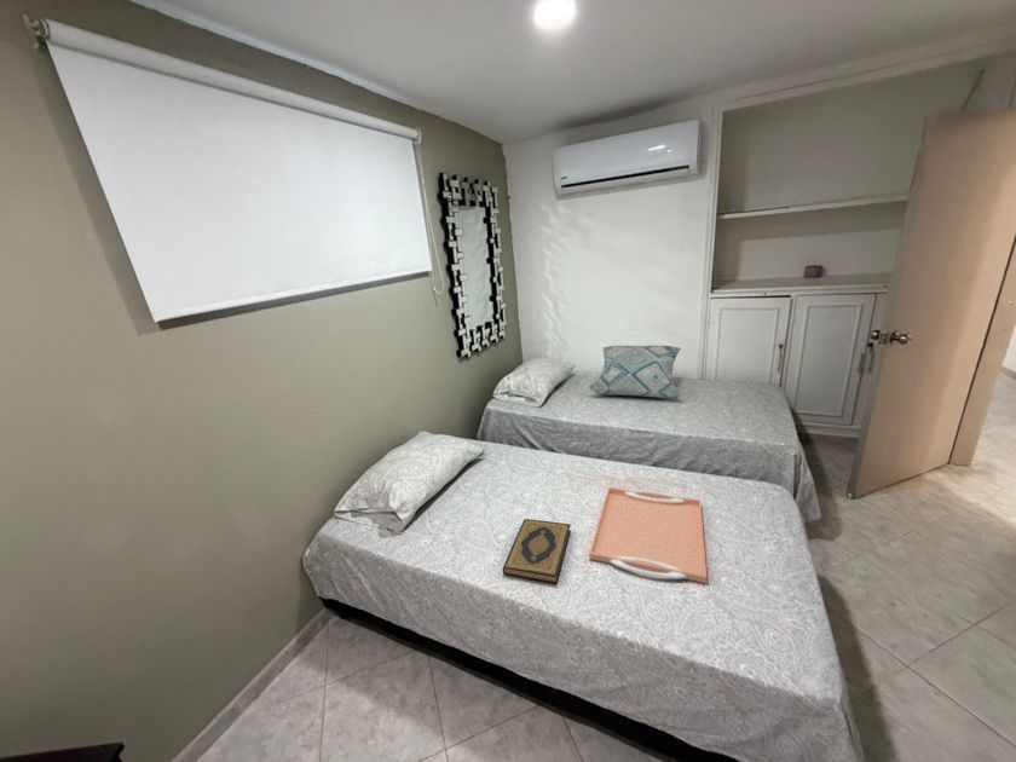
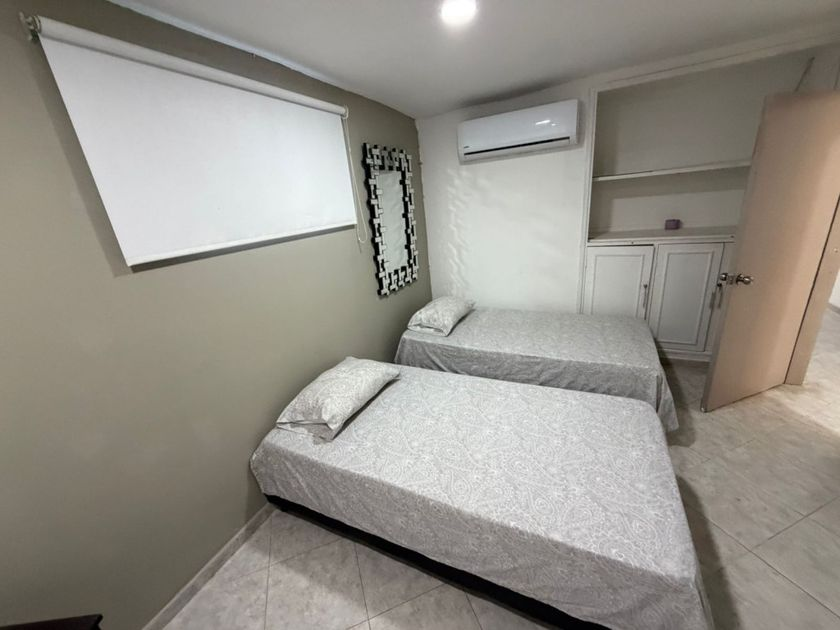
- hardback book (538, 548)
- serving tray (648, 527)
- decorative pillow (636, 369)
